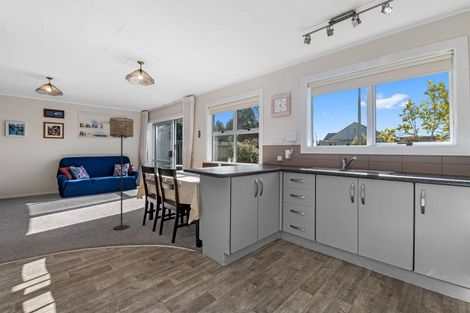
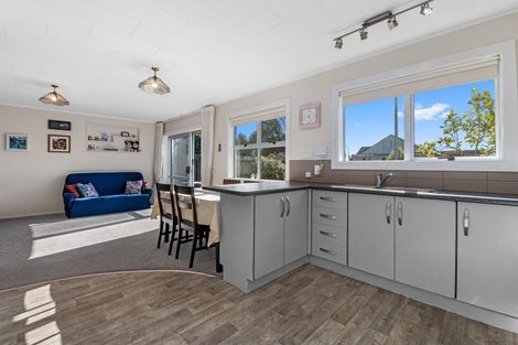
- floor lamp (121, 173)
